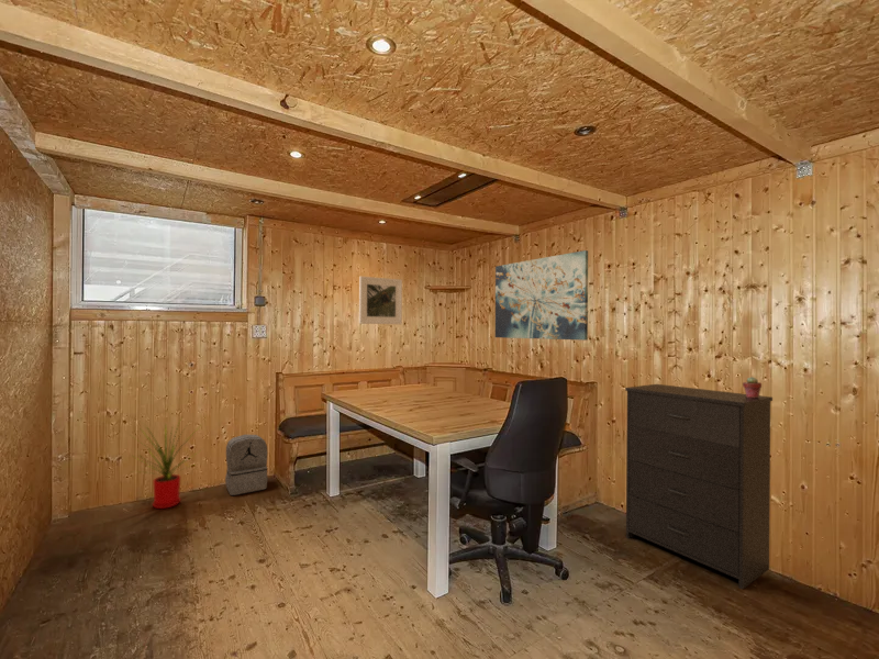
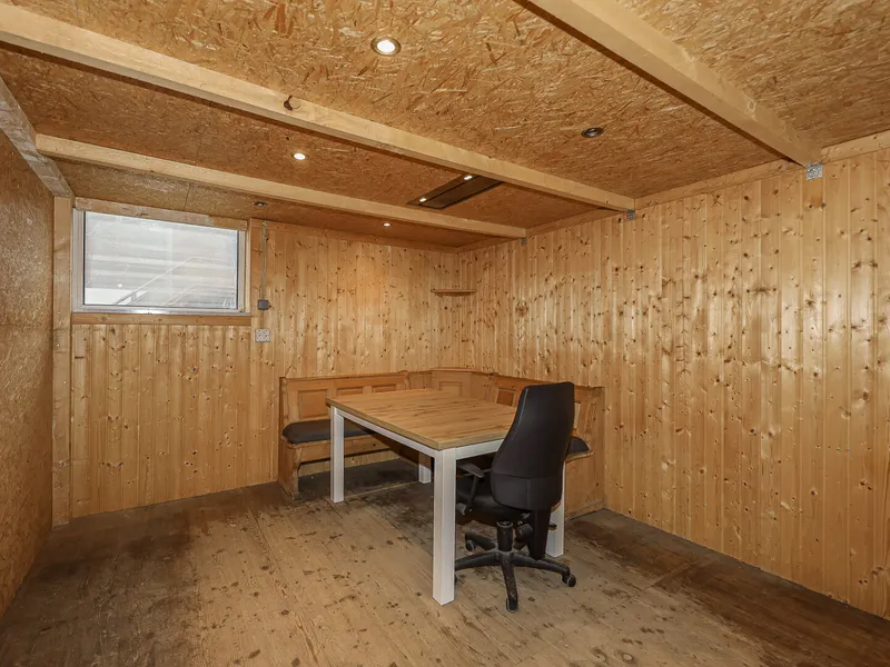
- dresser (692, 472)
- potted succulent (752, 387)
- backpack (245, 461)
- wall art (536, 299)
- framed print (381, 301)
- house plant (167, 461)
